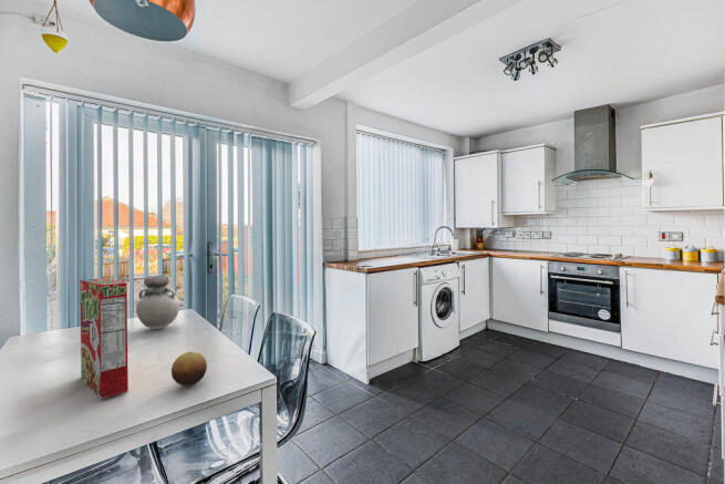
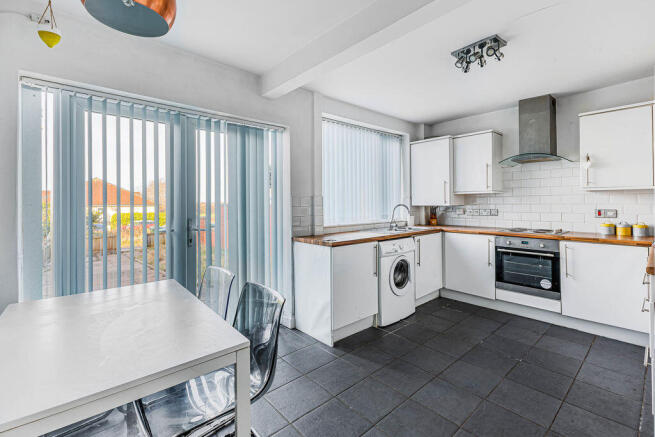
- cereal box (102, 332)
- vase (158, 301)
- fruit (189, 368)
